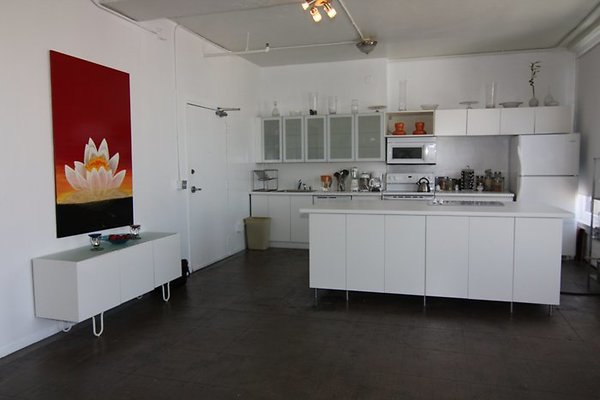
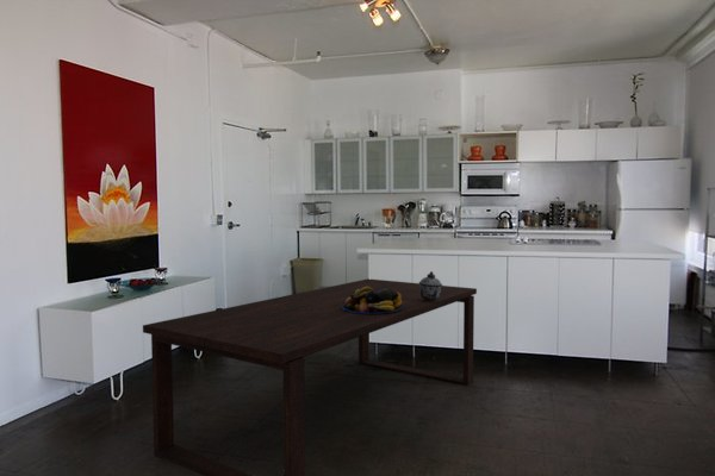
+ lidded jar (429, 284)
+ fruit bowl (372, 296)
+ dining table (334, 345)
